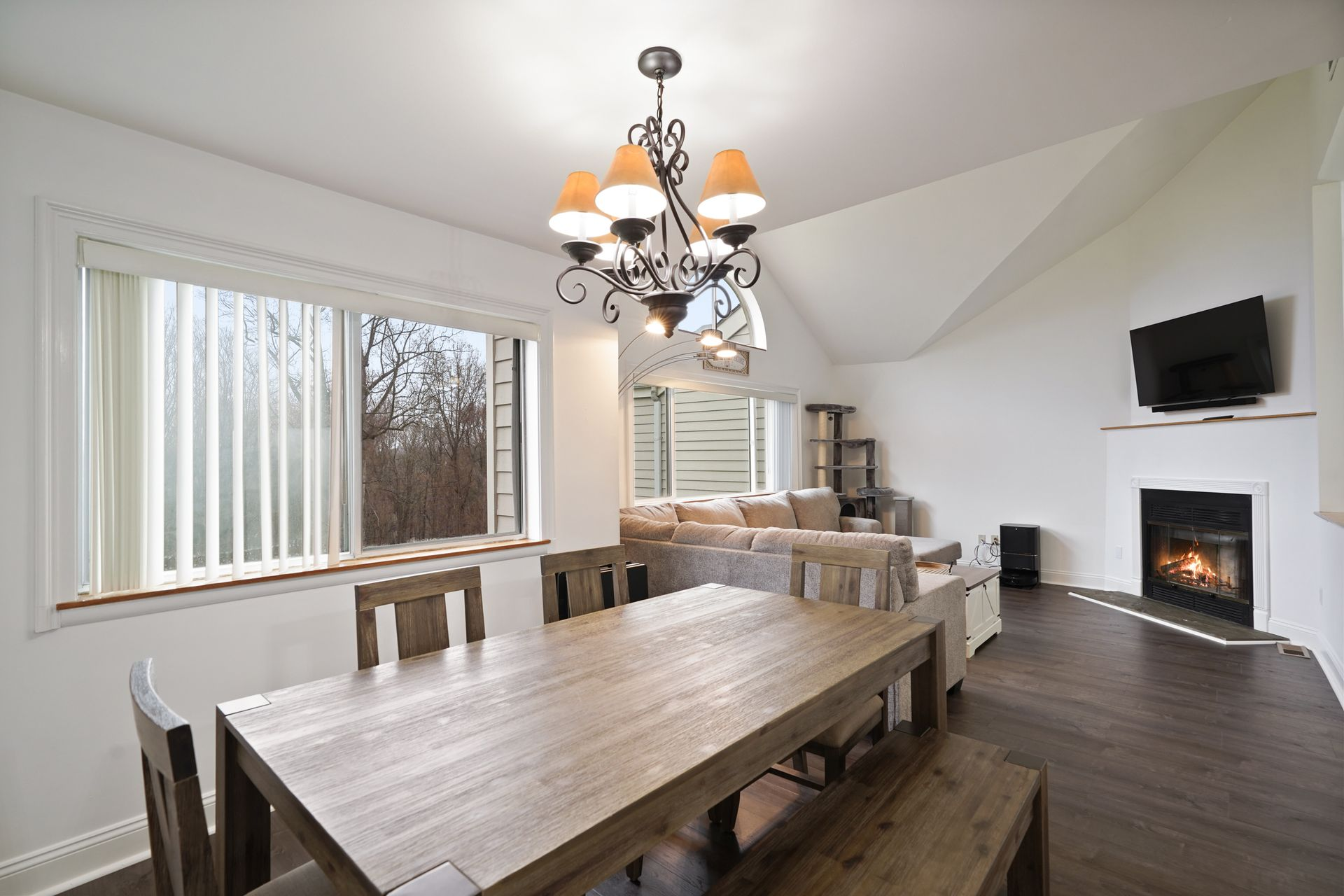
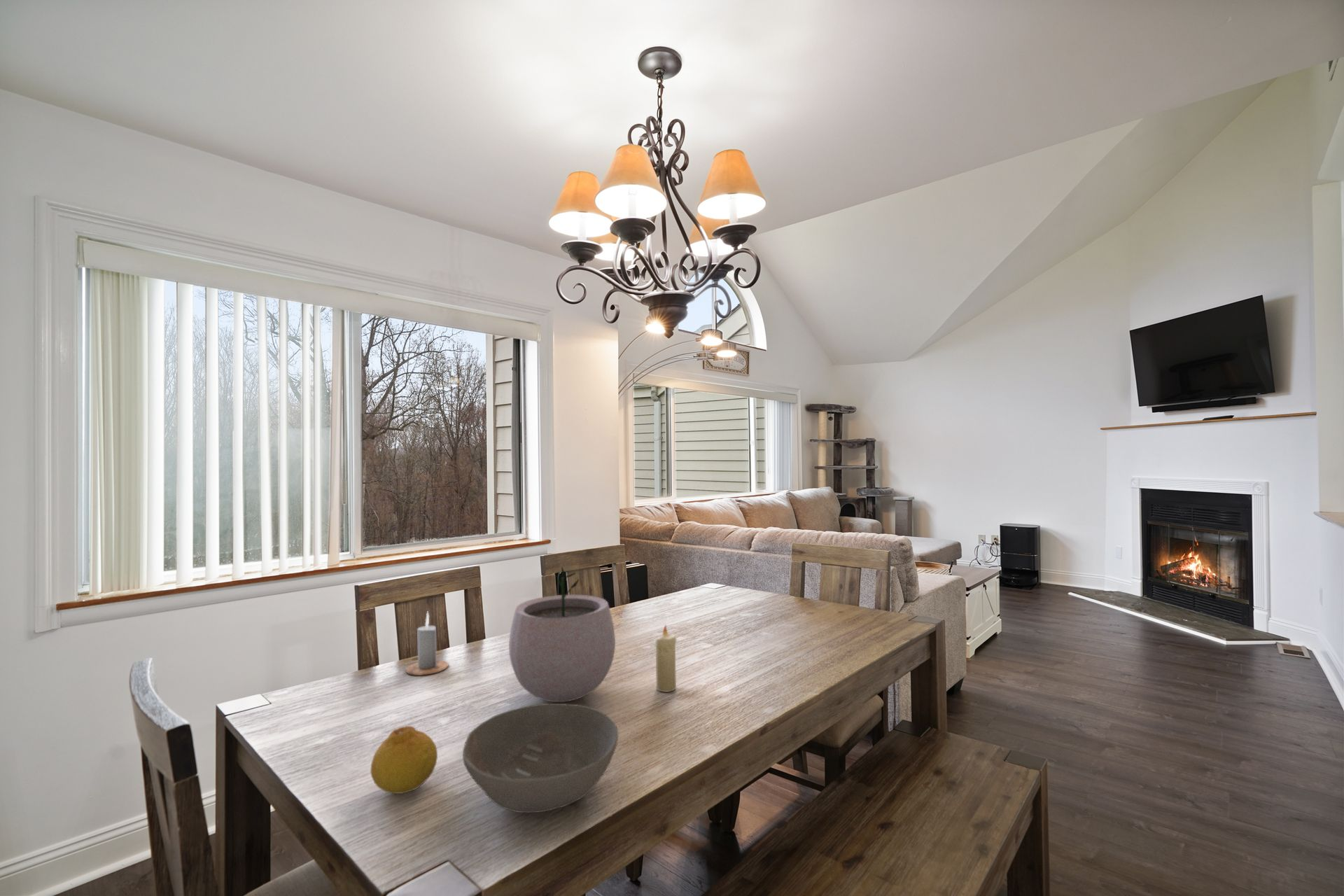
+ bowl (542, 764)
+ candle (426, 639)
+ fruit (404, 758)
+ candle (665, 656)
+ plant pot (563, 630)
